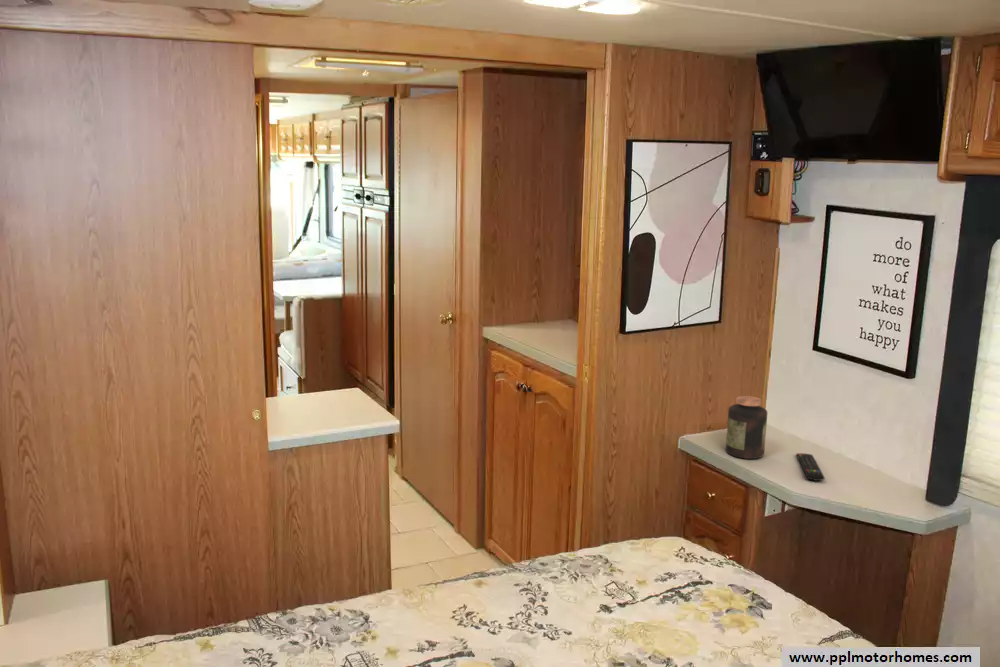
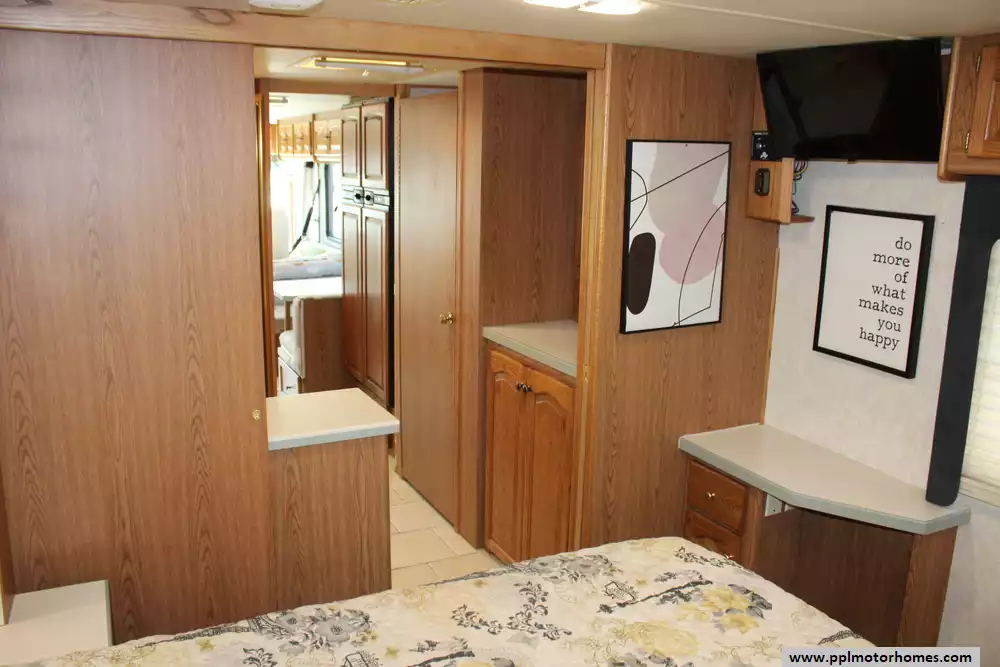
- remote control (809, 466)
- jar (746, 426)
